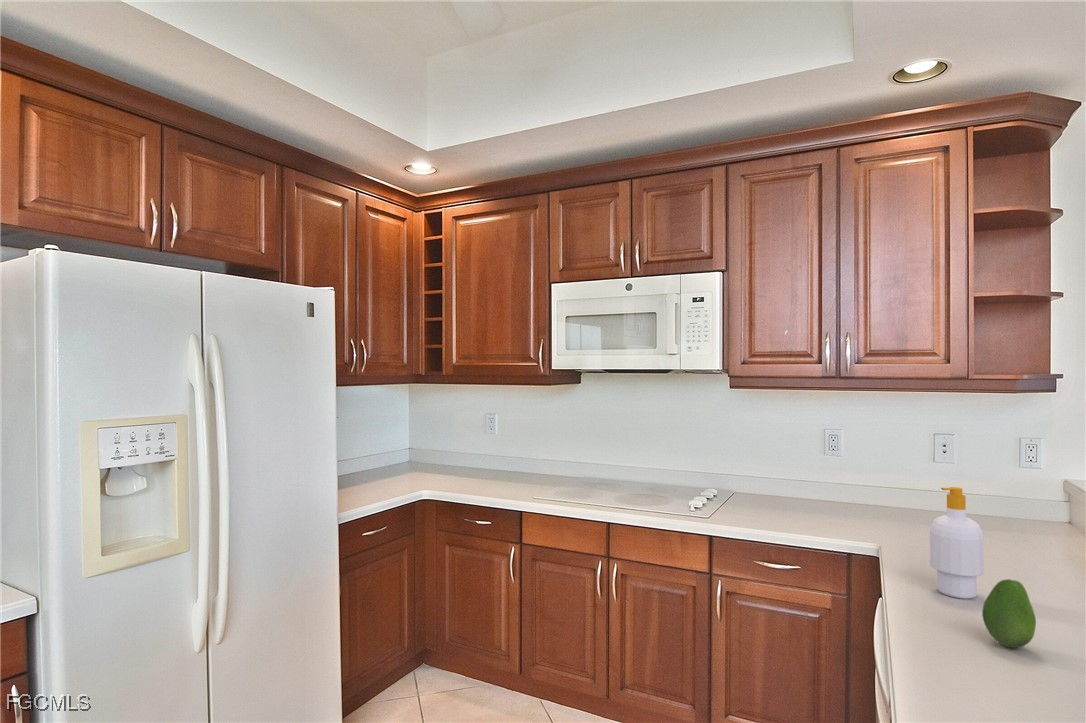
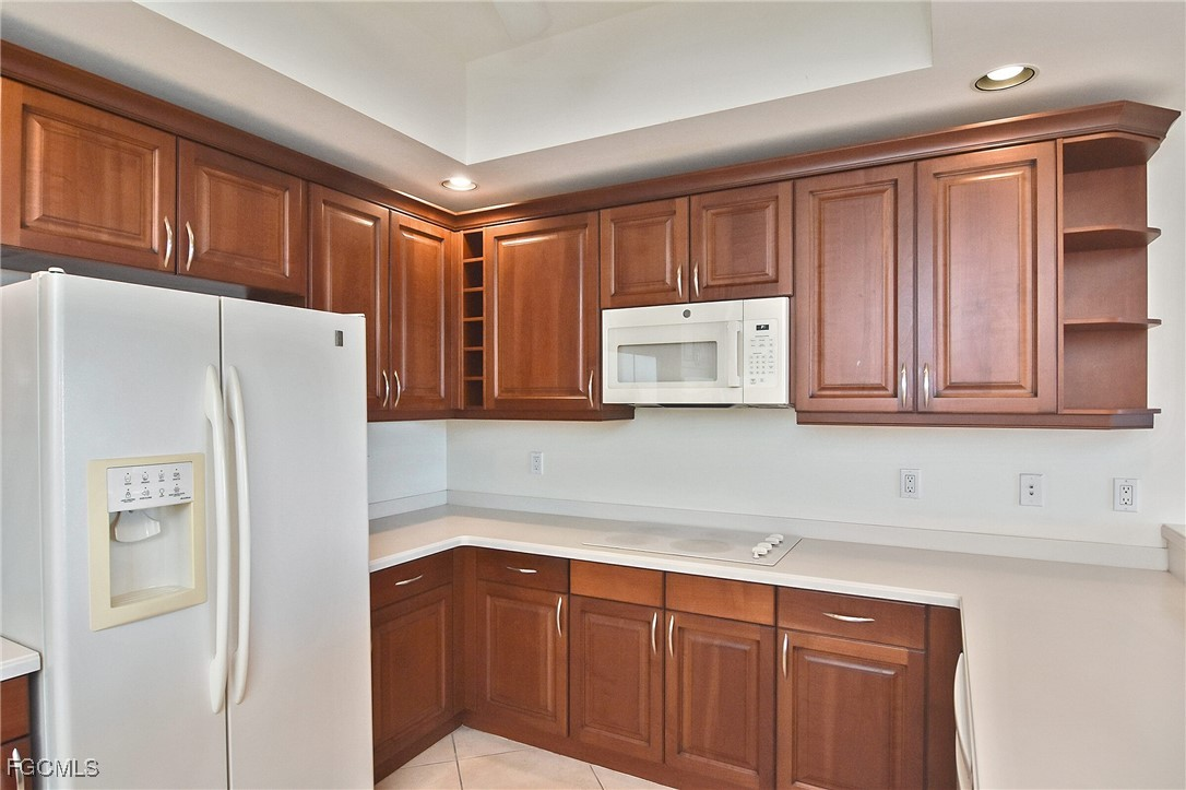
- fruit (1008, 612)
- soap bottle (956, 540)
